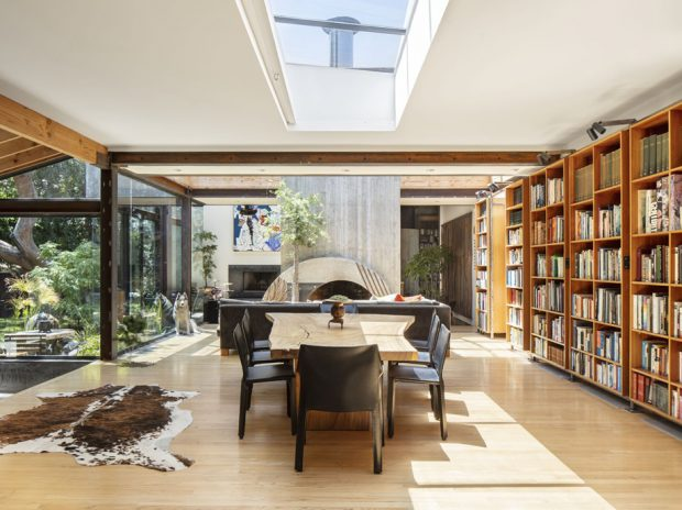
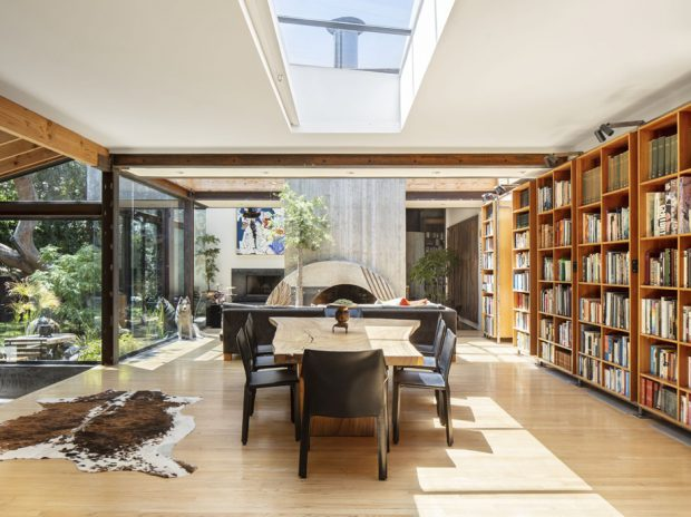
- indoor plant (129, 337)
